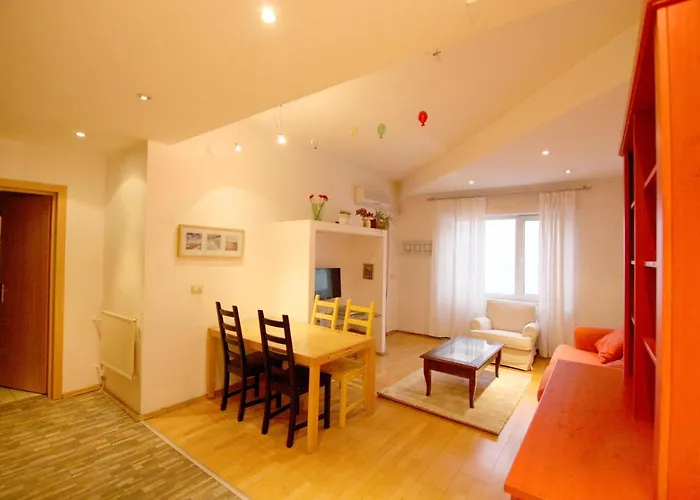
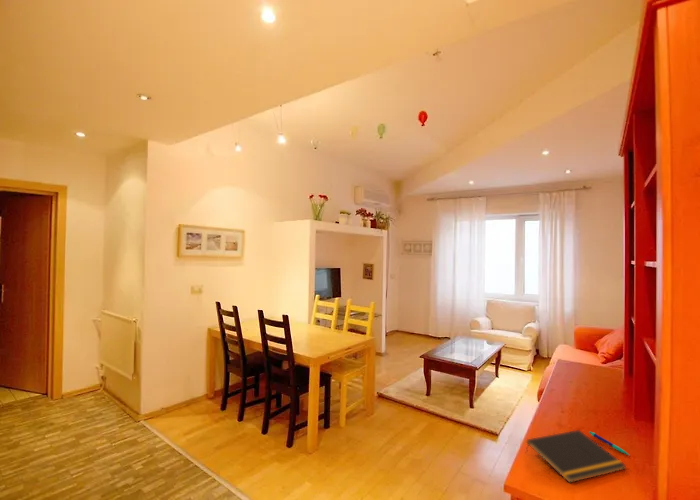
+ notepad (574, 453)
+ pen (608, 442)
